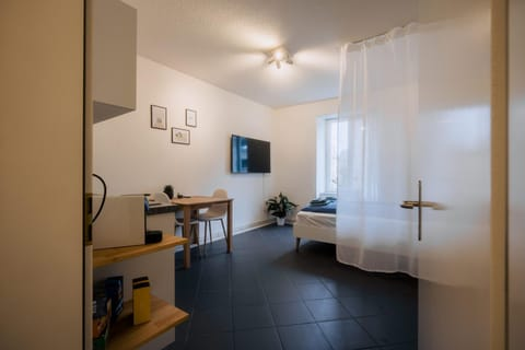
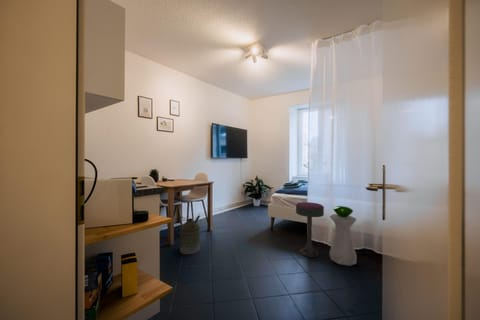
+ vase (342, 233)
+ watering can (188, 232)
+ bar stool (309, 228)
